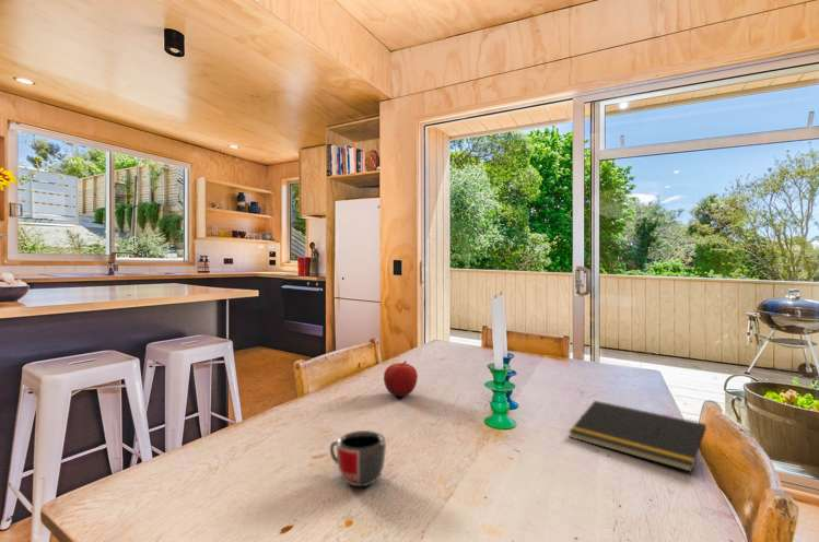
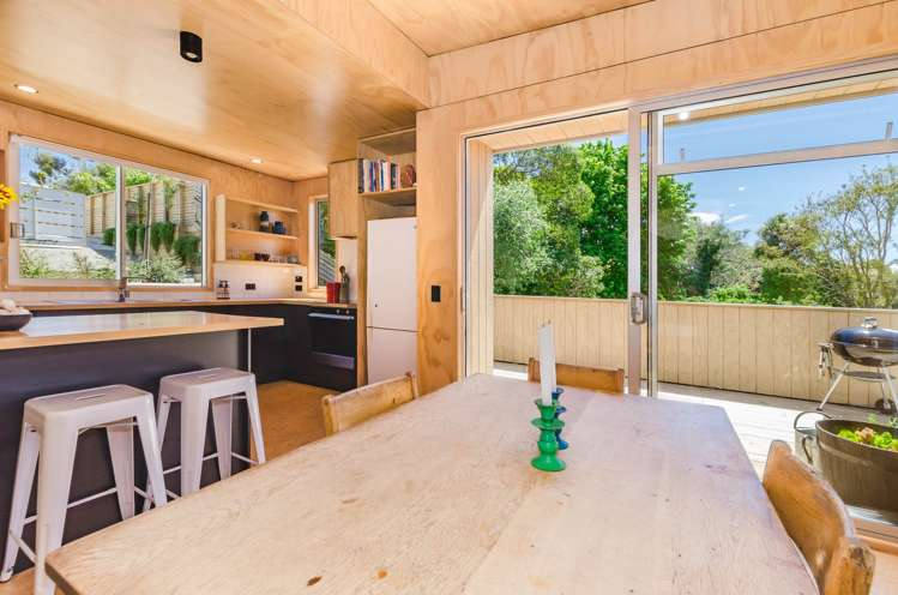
- mug (354, 457)
- notepad (635, 431)
- fruit (400, 377)
